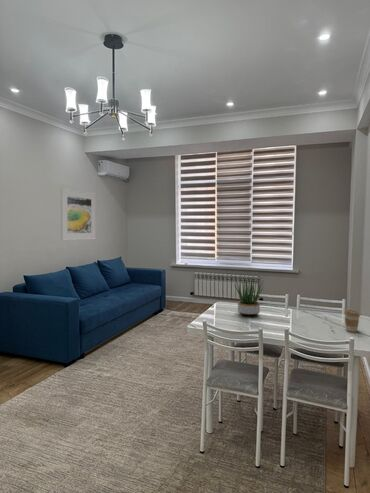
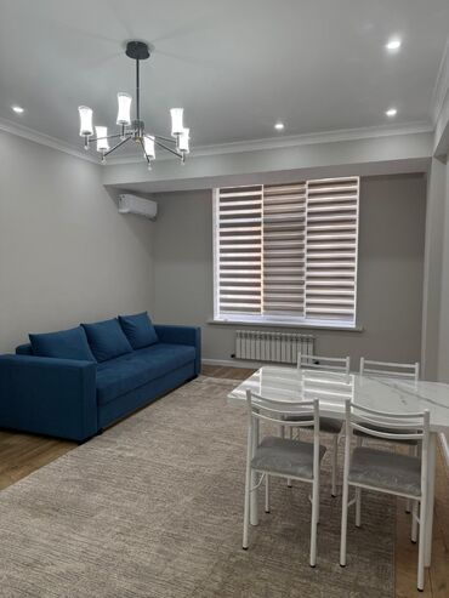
- coffee cup (351, 320)
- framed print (79, 215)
- potted plant (248, 295)
